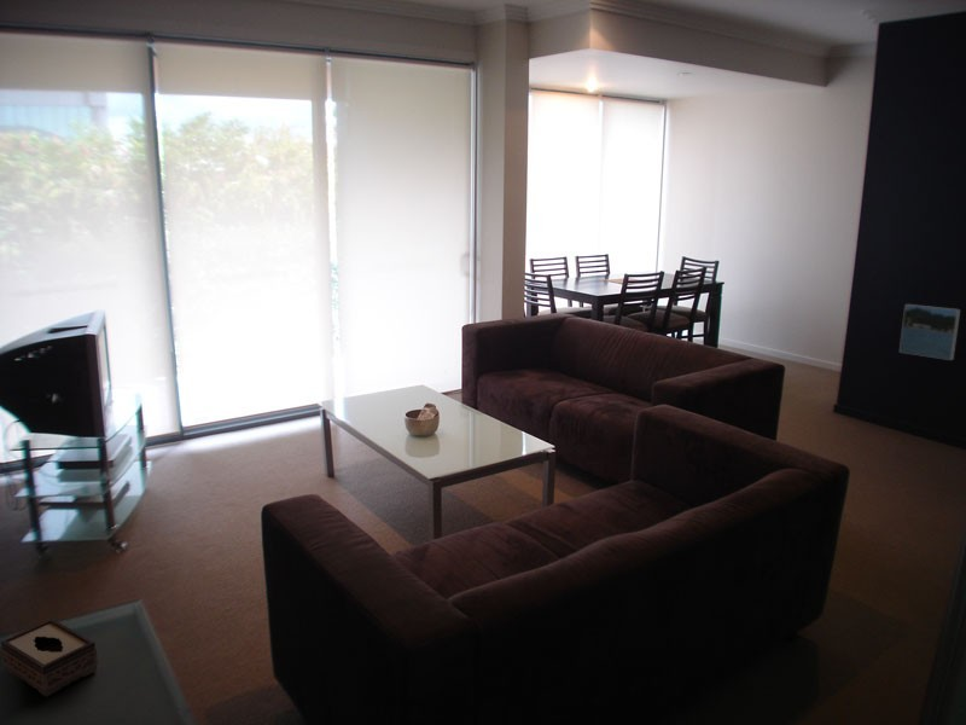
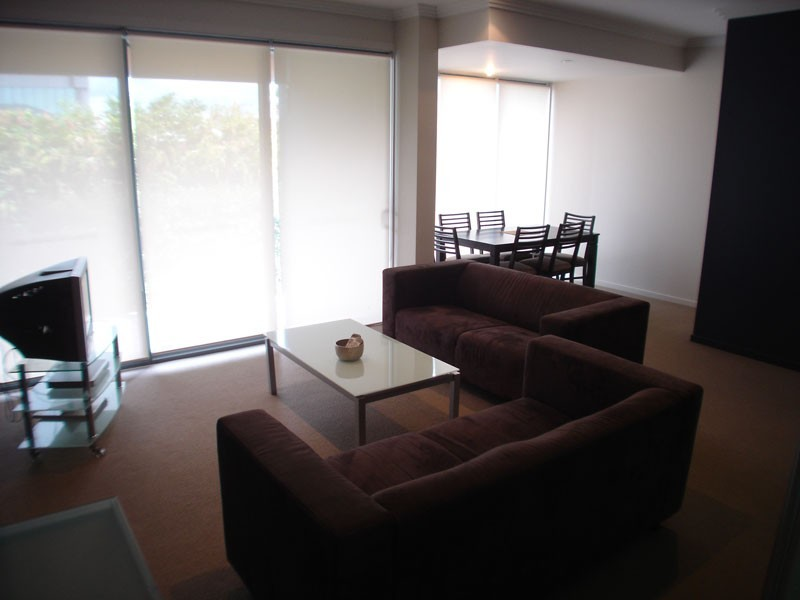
- tissue box (48, 655)
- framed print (929, 331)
